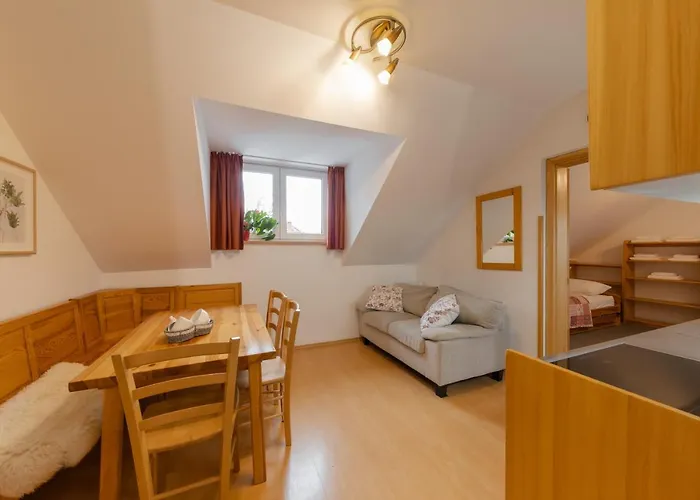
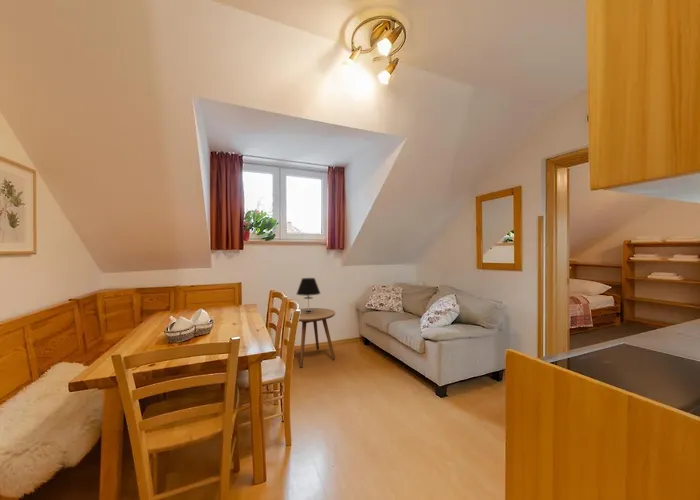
+ side table (305, 333)
+ table lamp (308, 295)
